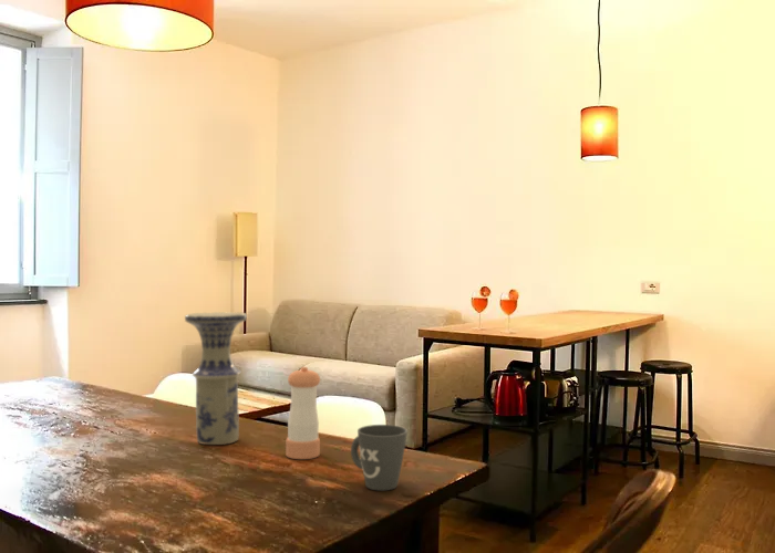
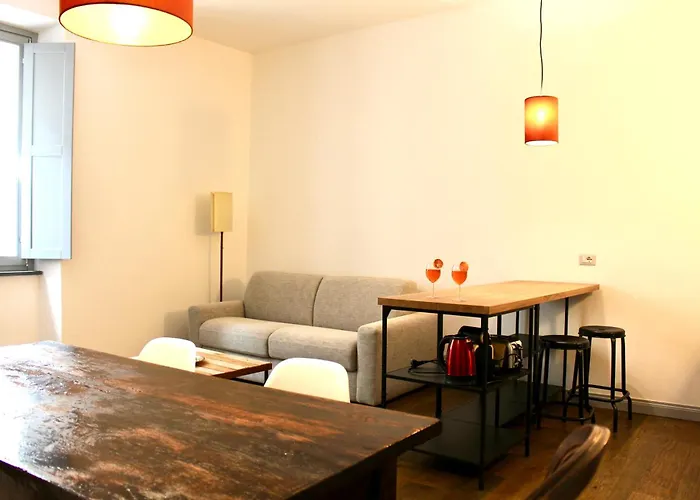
- mug (375, 456)
- vase (215, 376)
- pepper shaker (303, 410)
